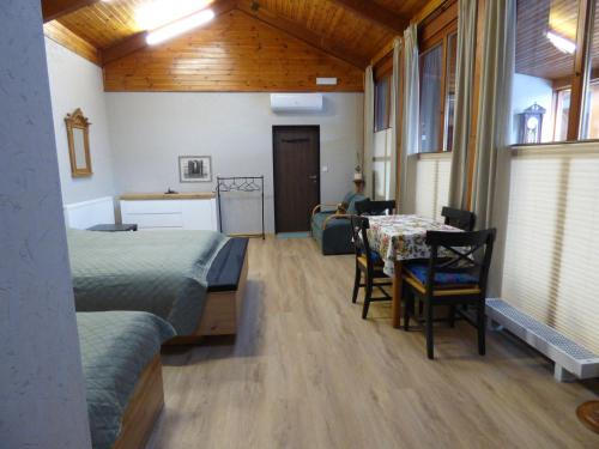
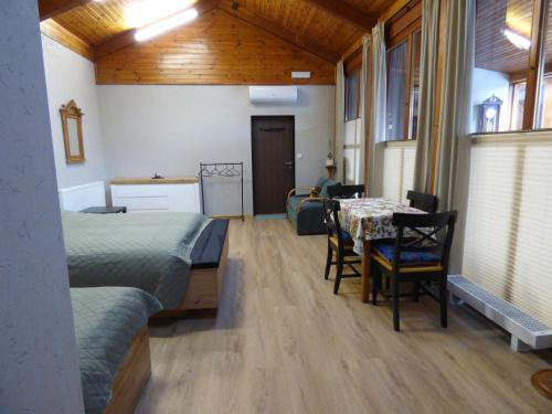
- wall art (195, 169)
